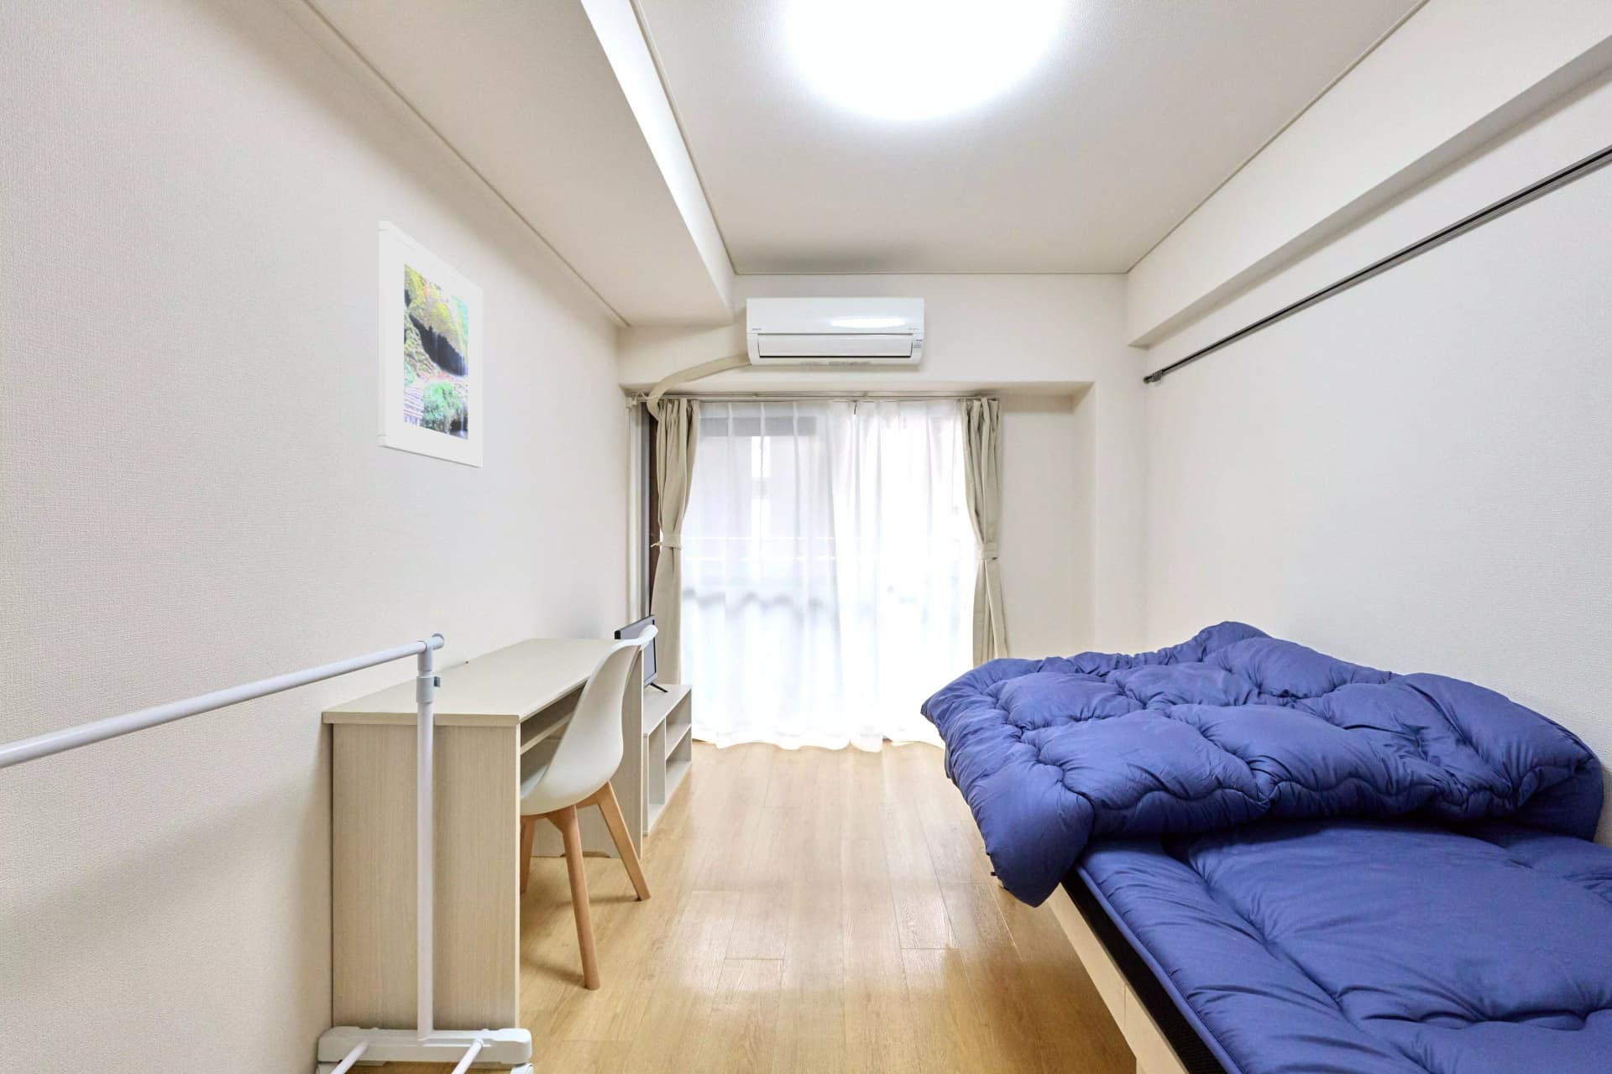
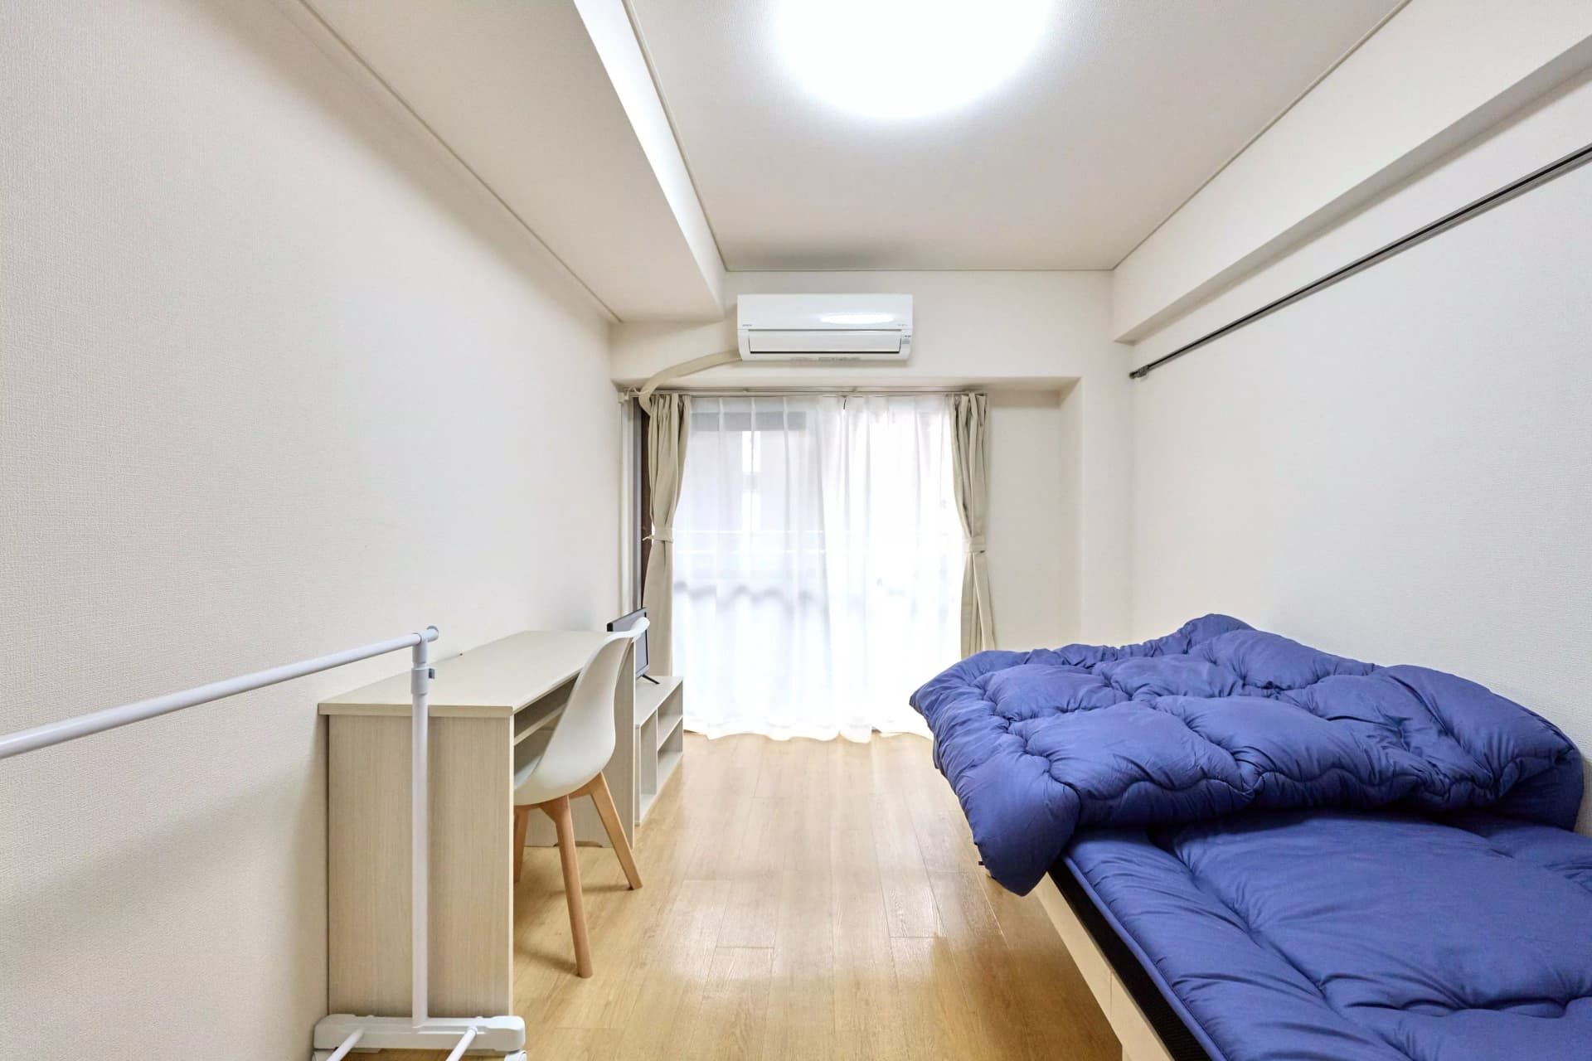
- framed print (437, 358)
